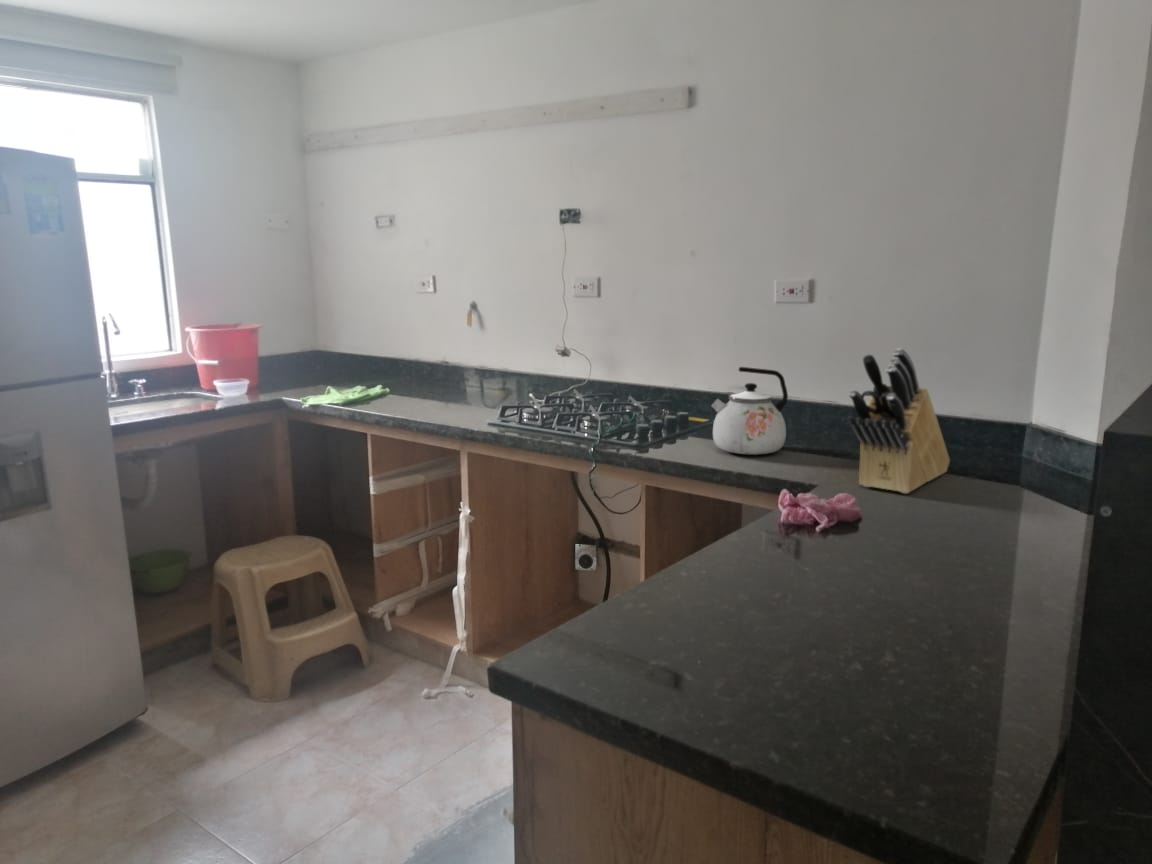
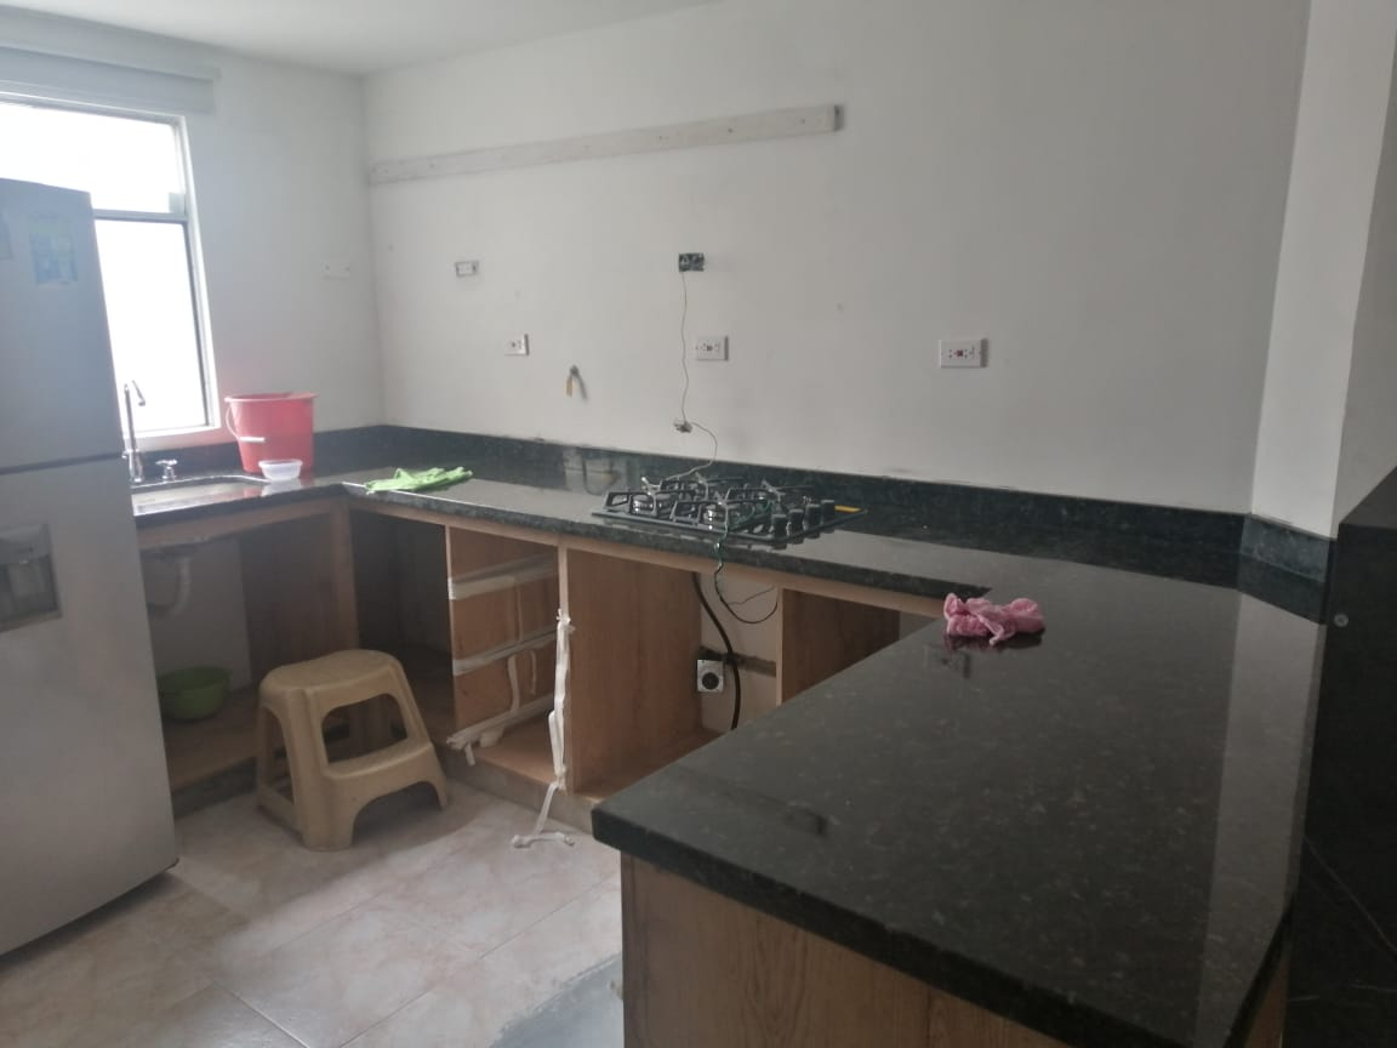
- knife block (901, 415)
- kettle (749, 409)
